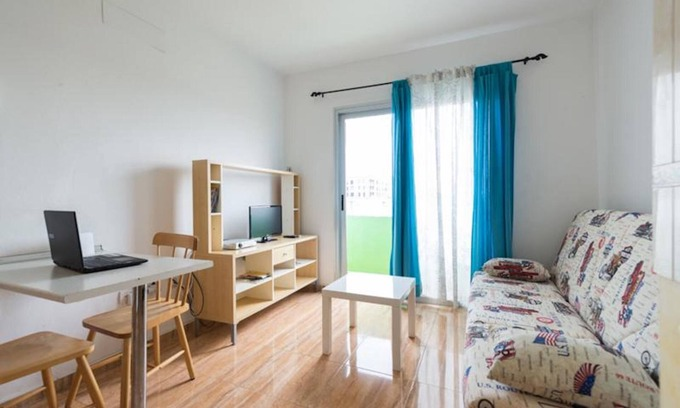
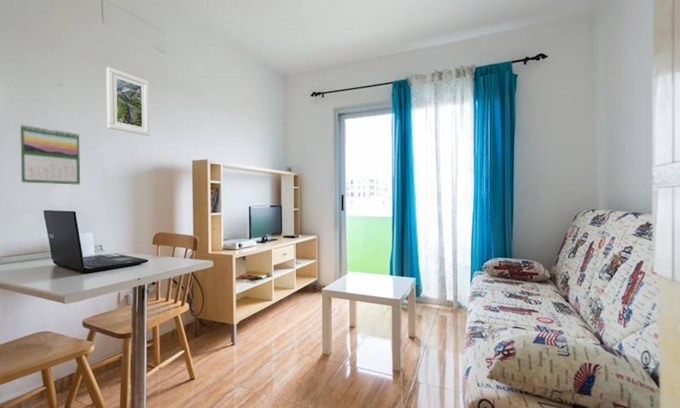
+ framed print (129, 103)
+ calendar (52, 155)
